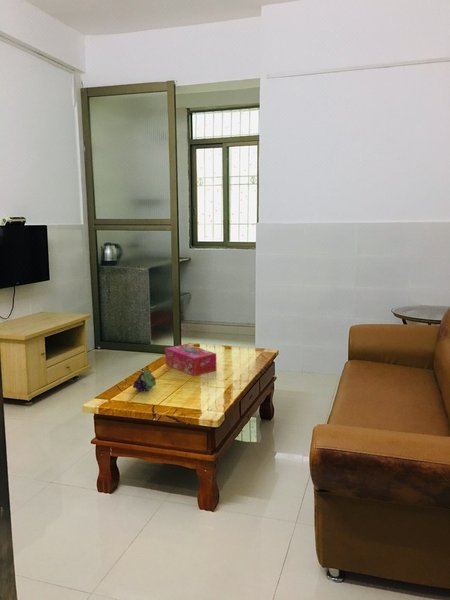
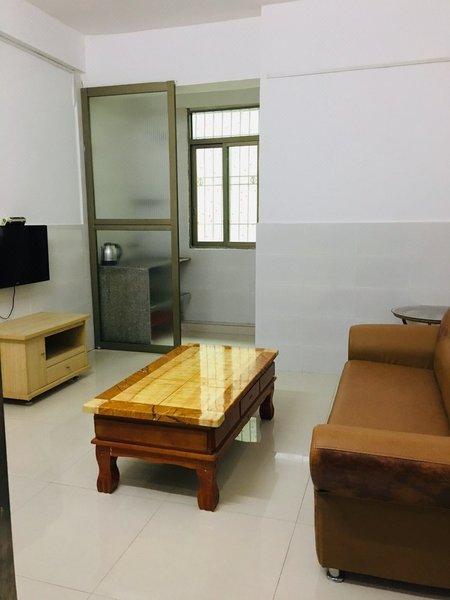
- fruit (144, 381)
- tissue box (190, 359)
